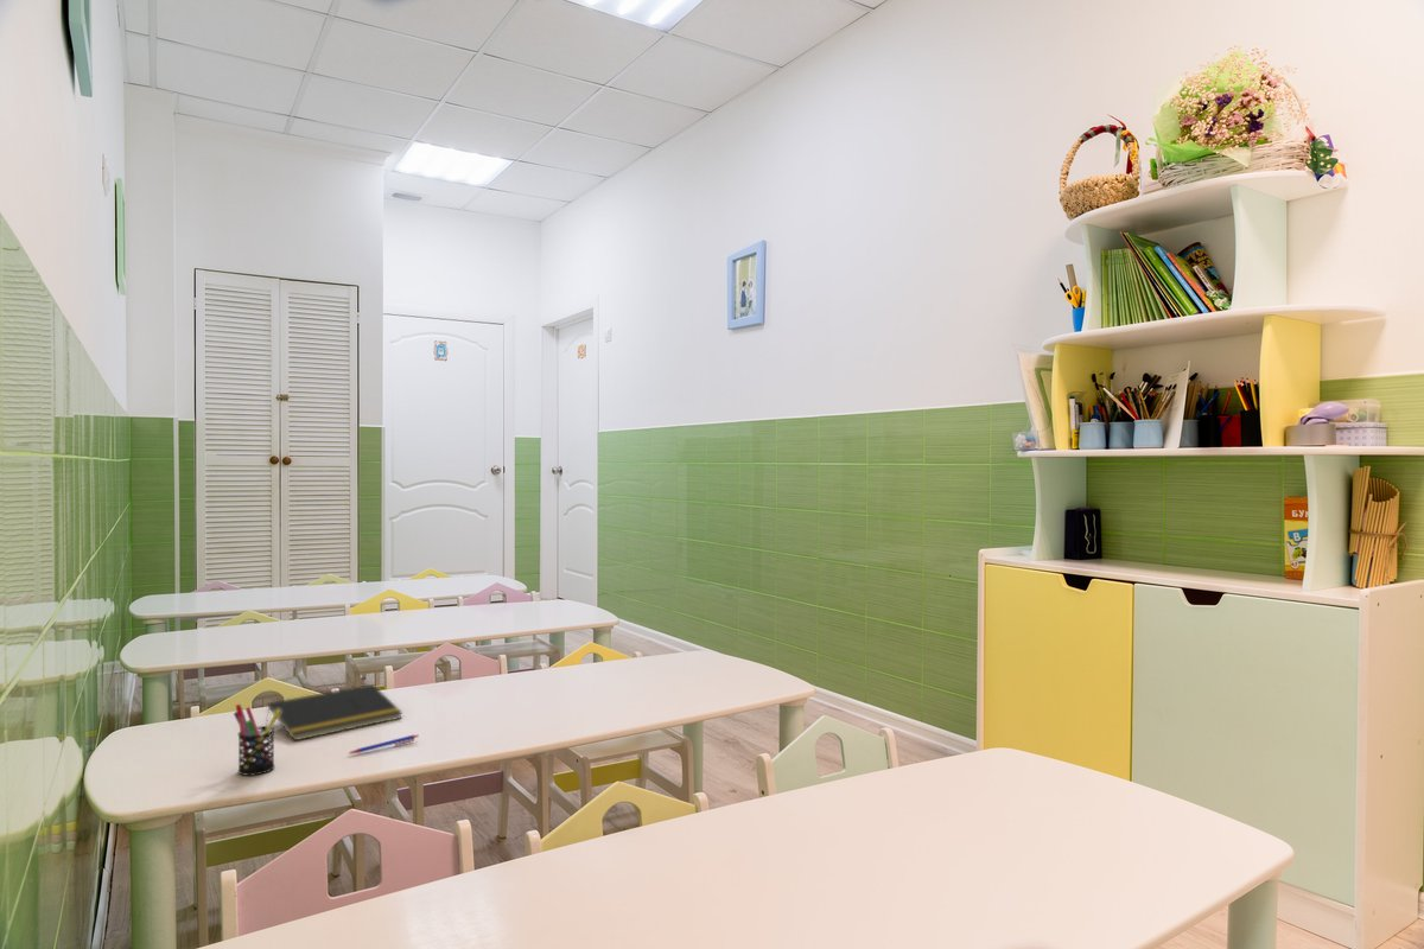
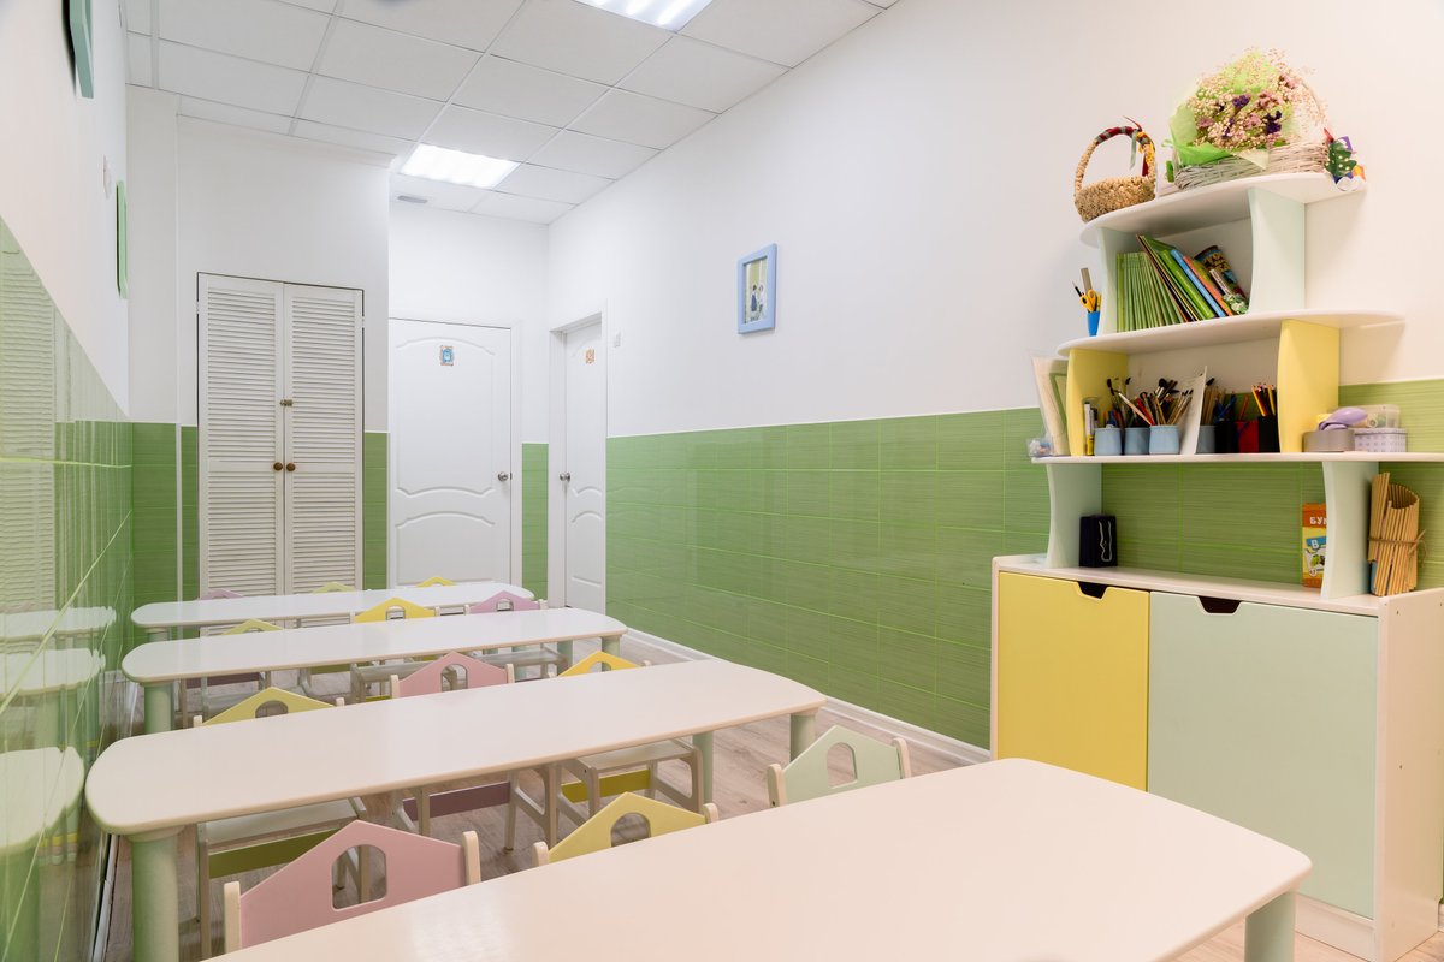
- notepad (336, 709)
- pen holder (253, 737)
- pen (383, 744)
